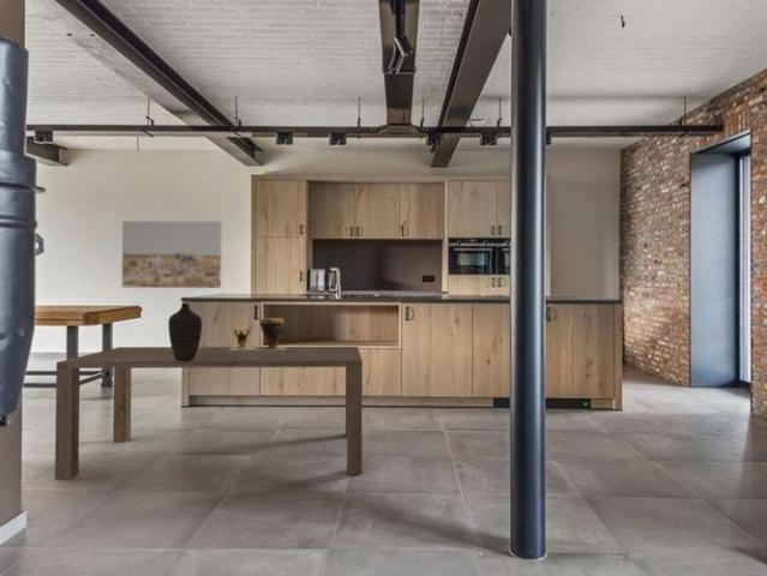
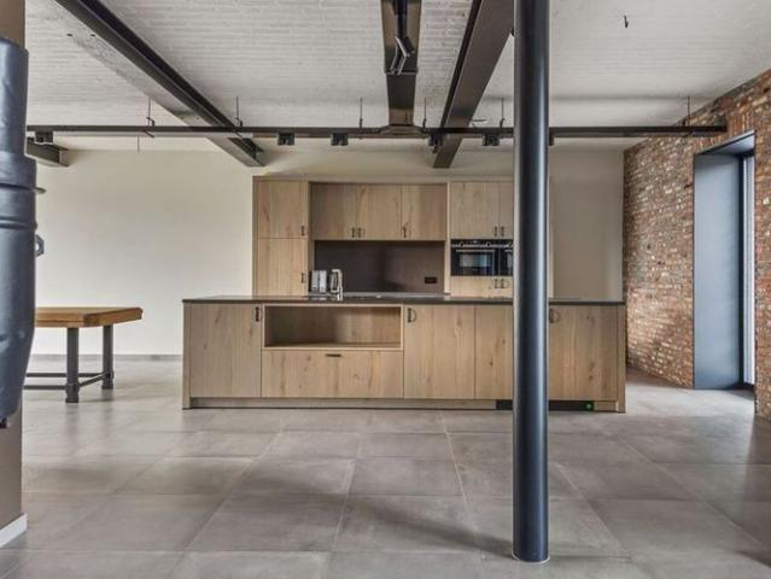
- clay pot (262, 330)
- wall art (172, 254)
- decorative vase (185, 331)
- dining table (227, 366)
